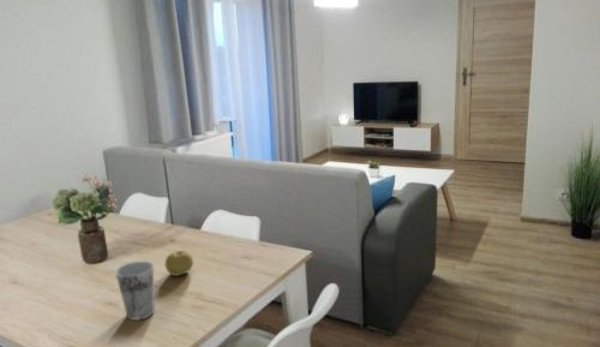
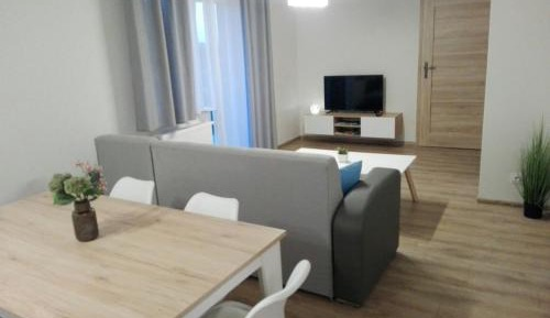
- cup (137, 291)
- fruit (179, 262)
